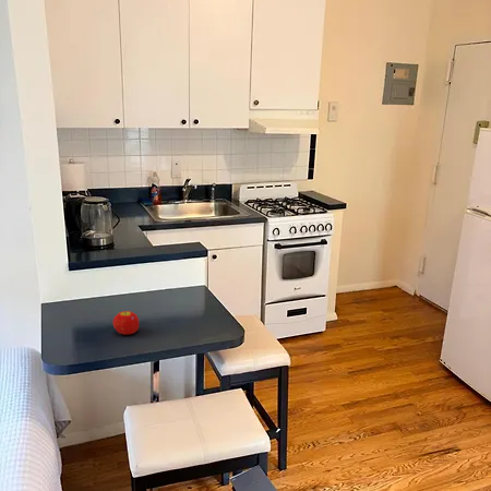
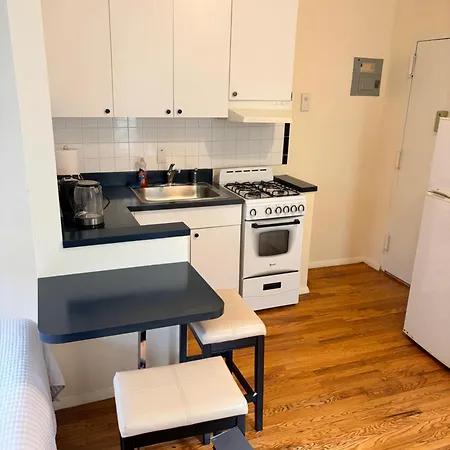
- fruit (127, 321)
